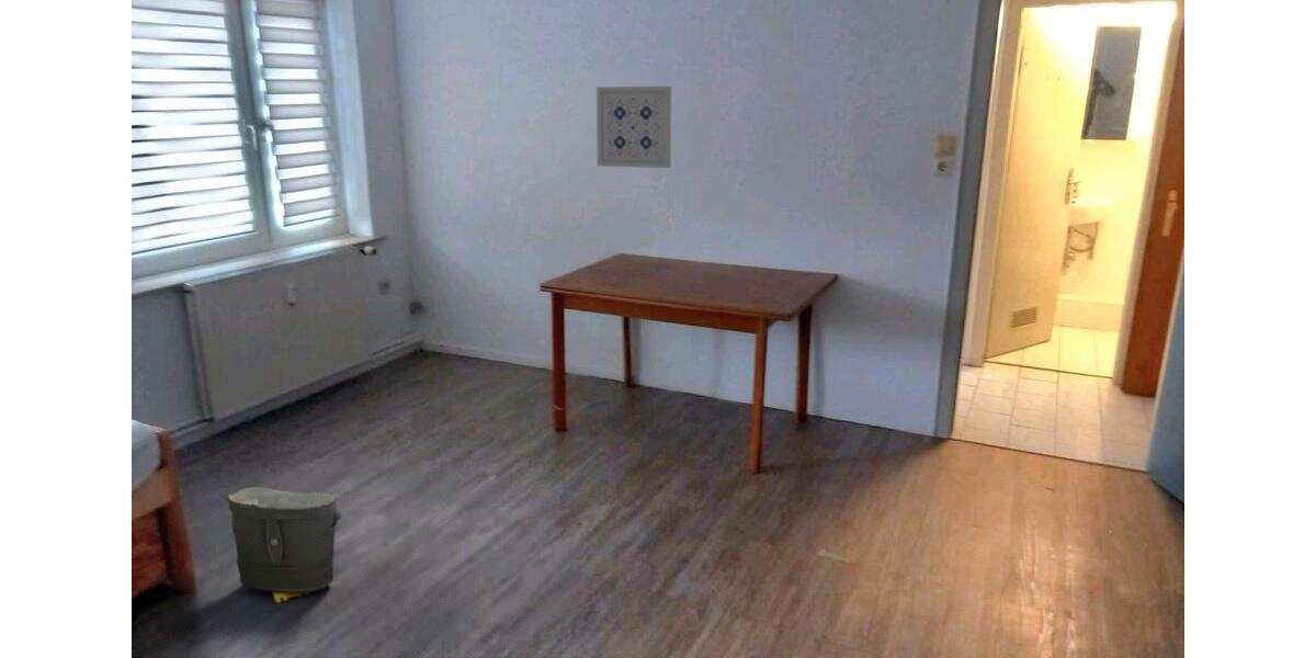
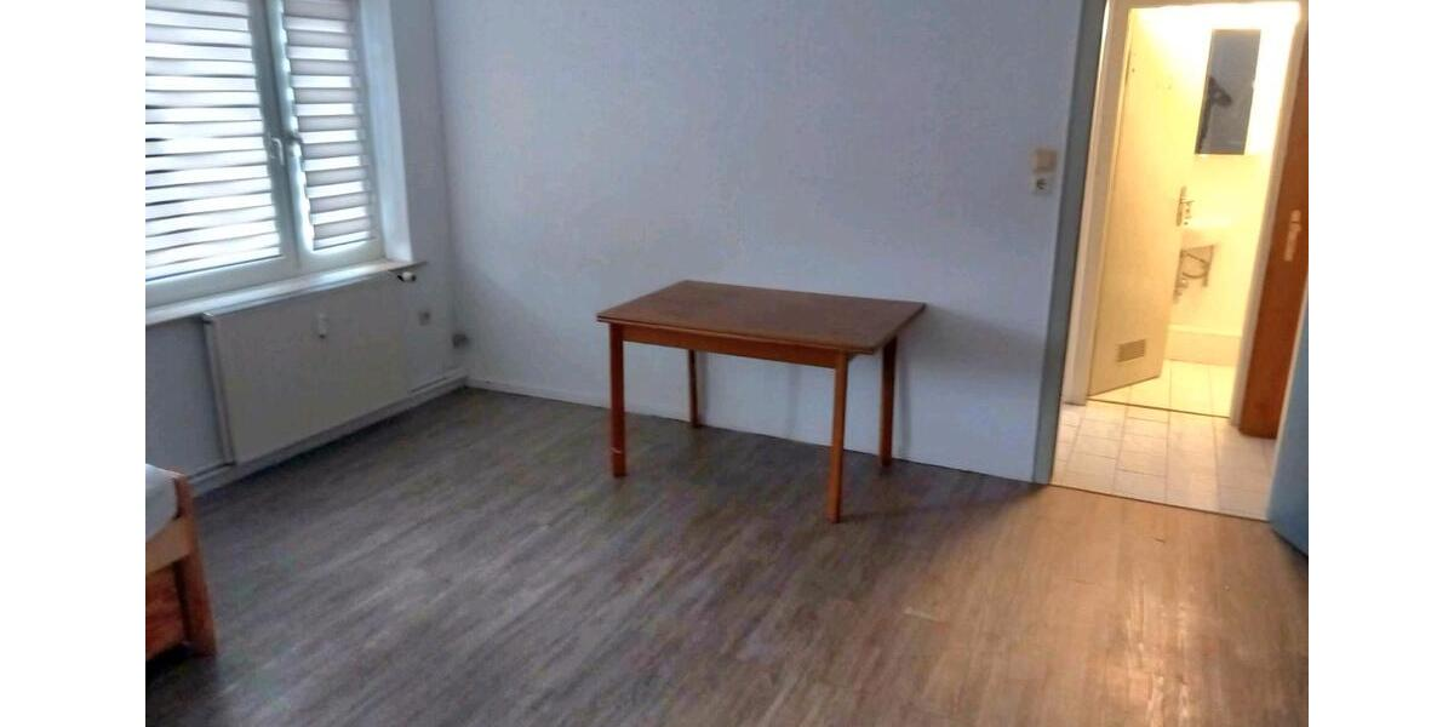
- bag (285, 537)
- wall art (633, 127)
